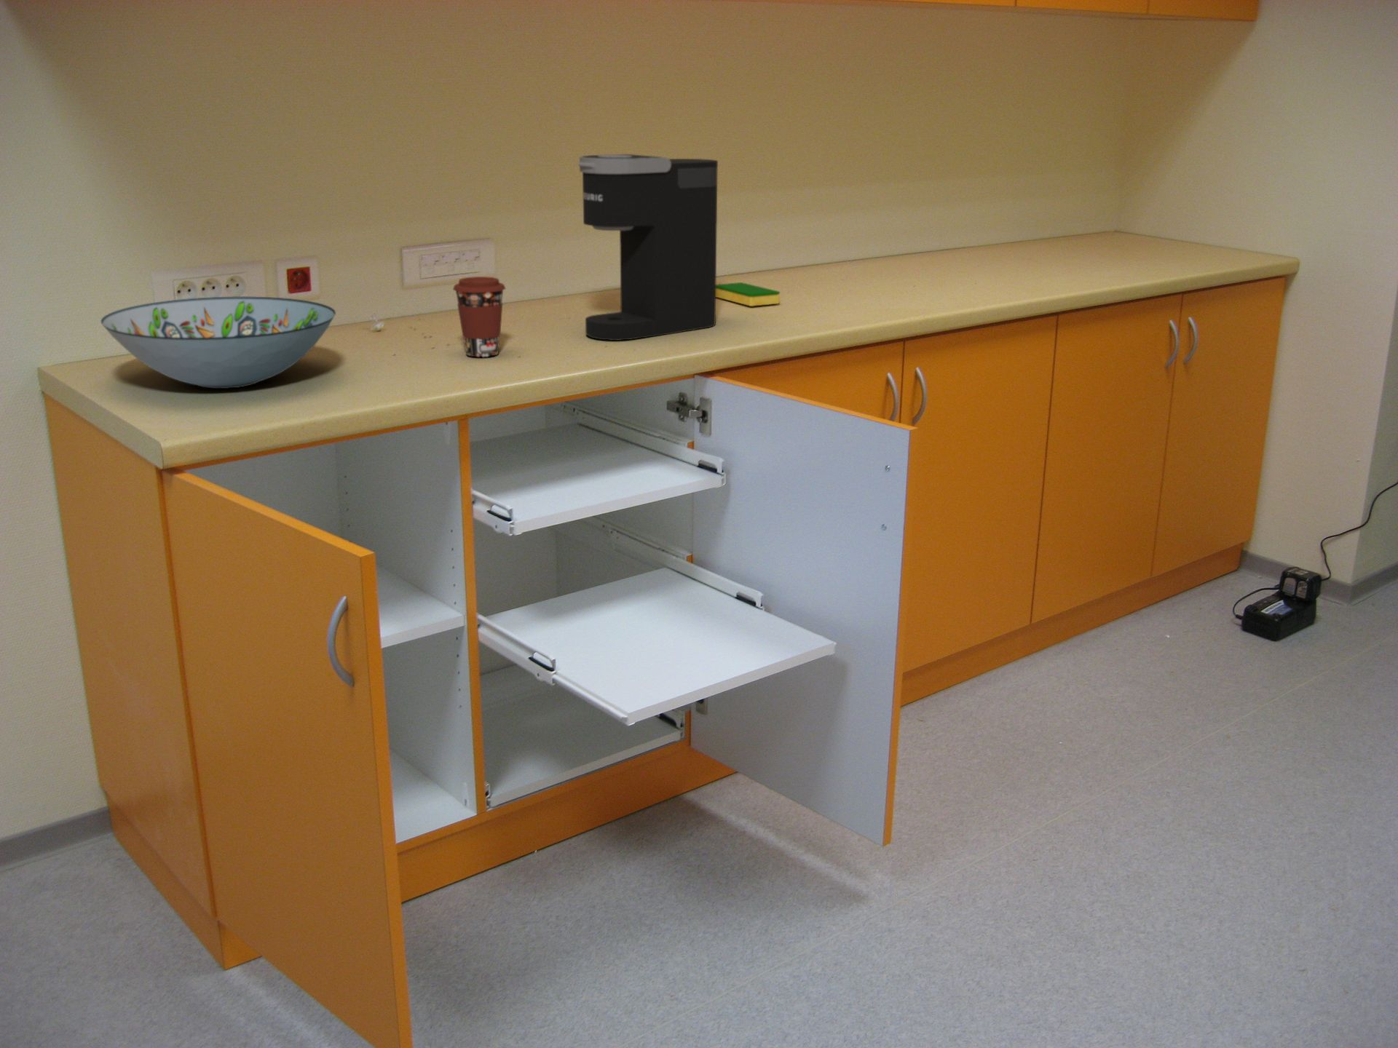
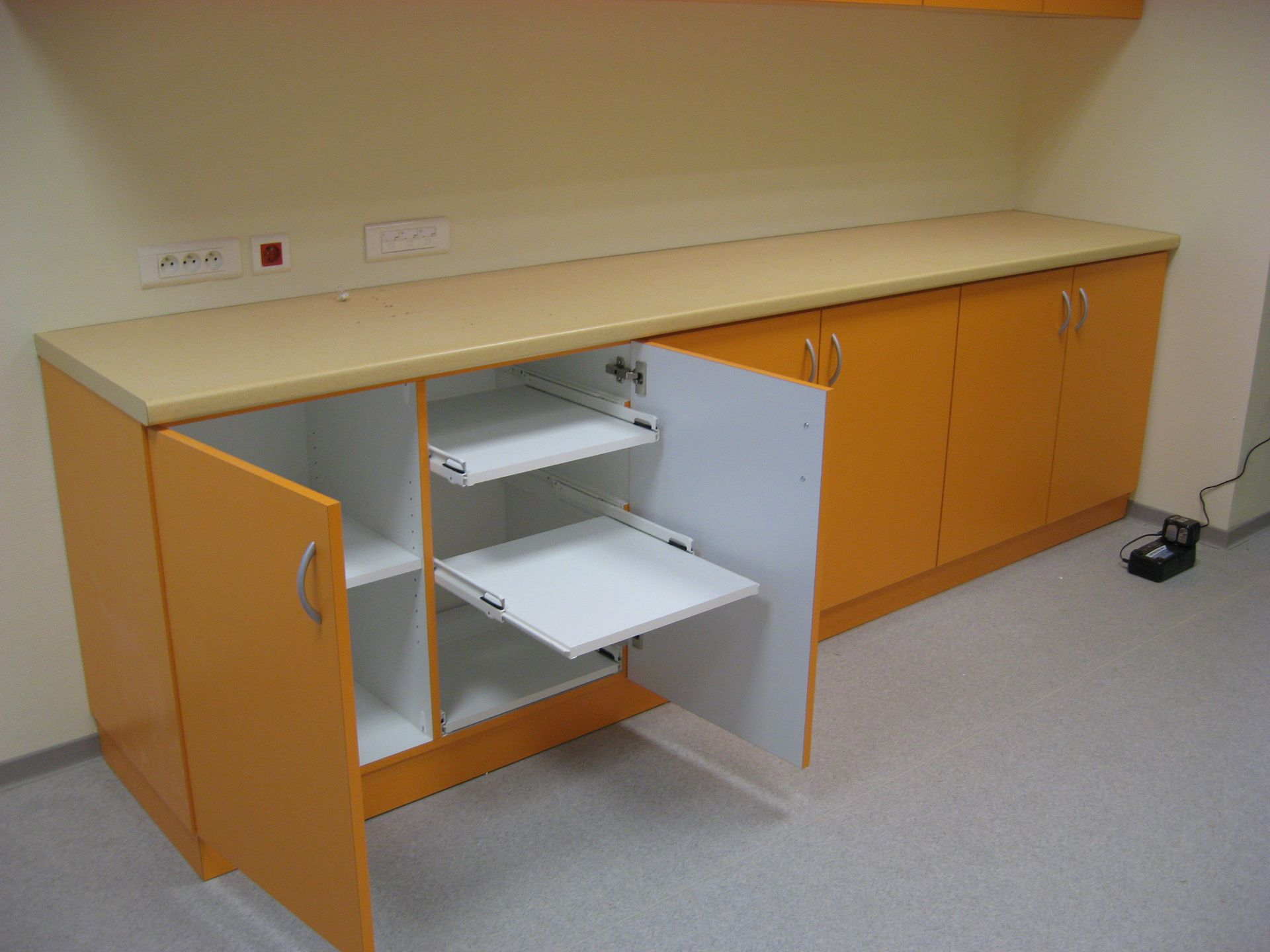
- coffee cup (481, 317)
- dish sponge (745, 294)
- decorative bowl (225, 348)
- coffee maker (651, 243)
